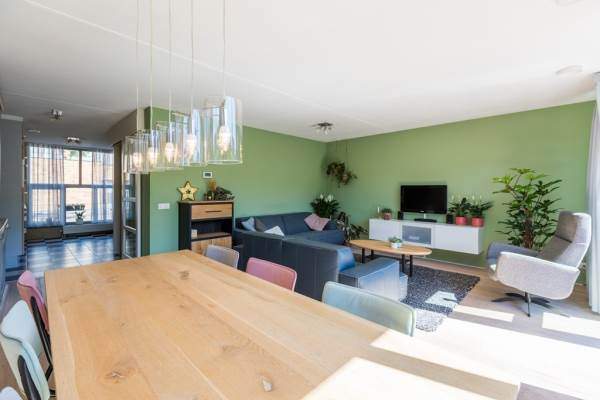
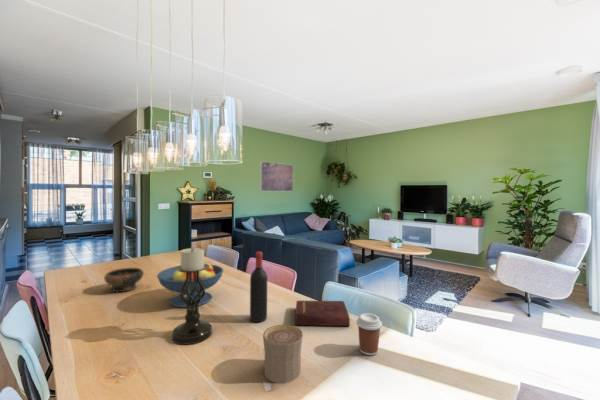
+ coffee cup (368, 333)
+ hardback book (321, 312)
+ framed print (277, 177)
+ wine bottle (258, 285)
+ candle holder (192, 290)
+ fruit bowl (191, 281)
+ cup (282, 352)
+ bowl (124, 280)
